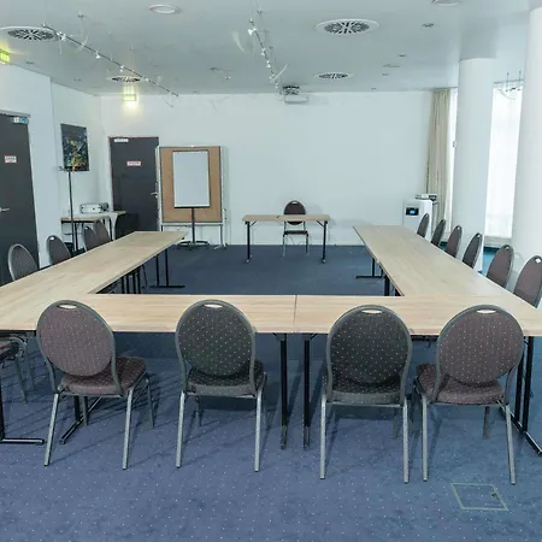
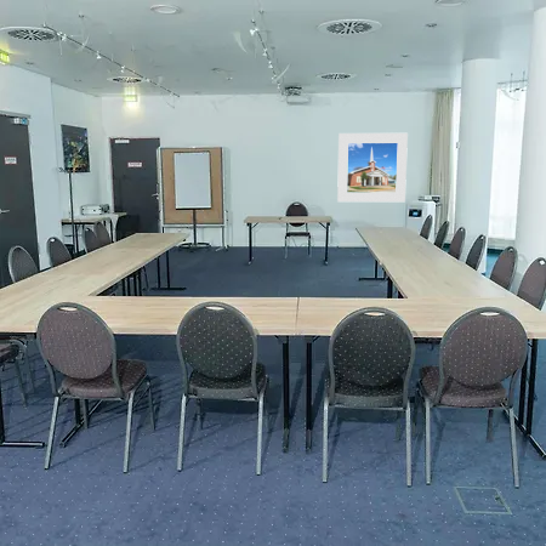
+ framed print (371, 167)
